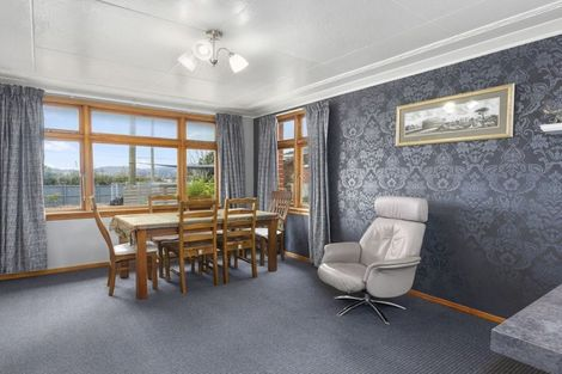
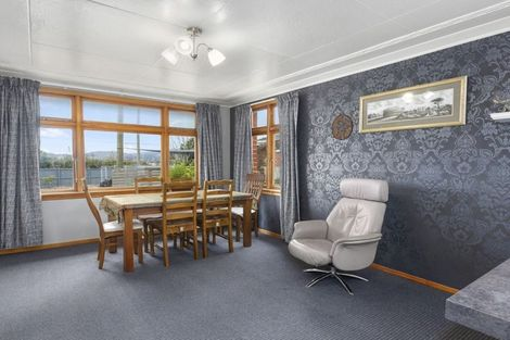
+ manhole cover (342, 127)
